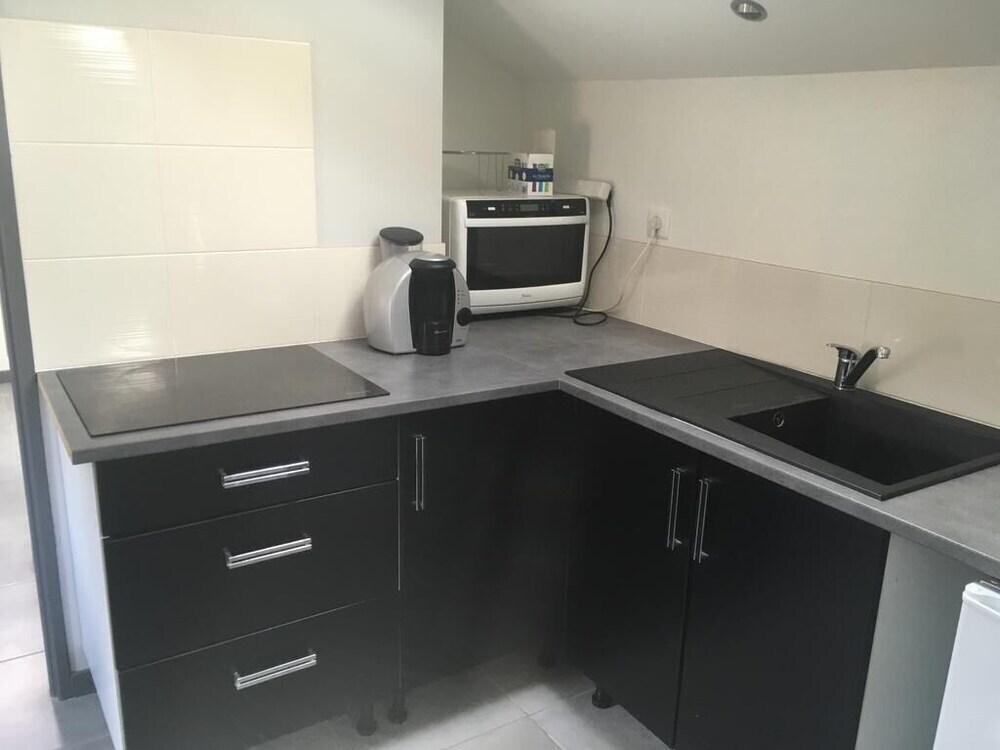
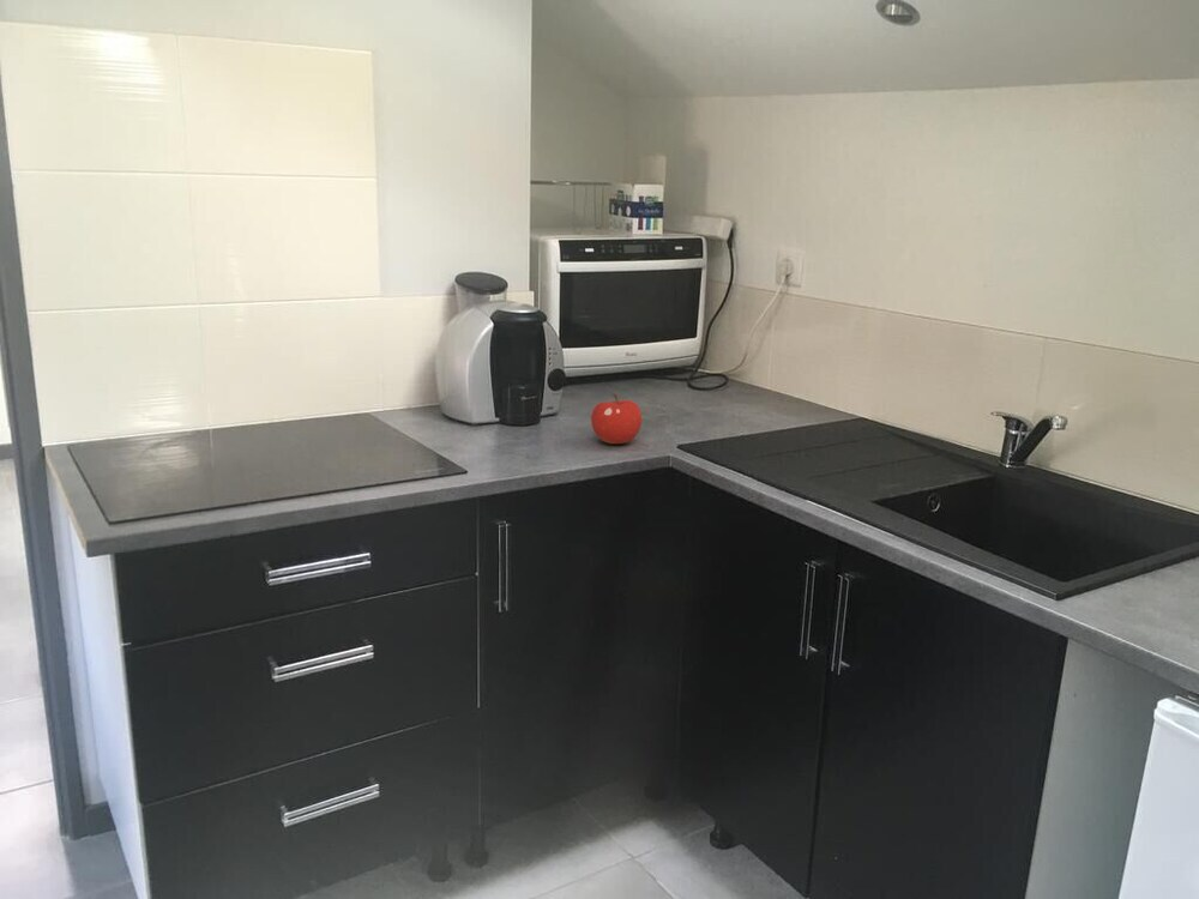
+ fruit (616, 417)
